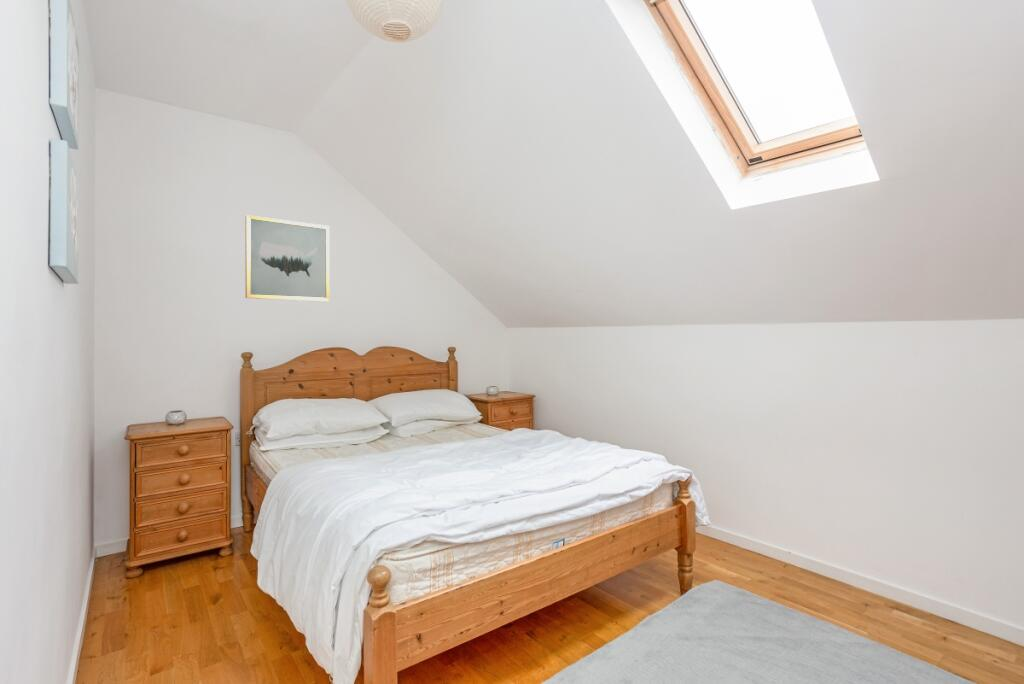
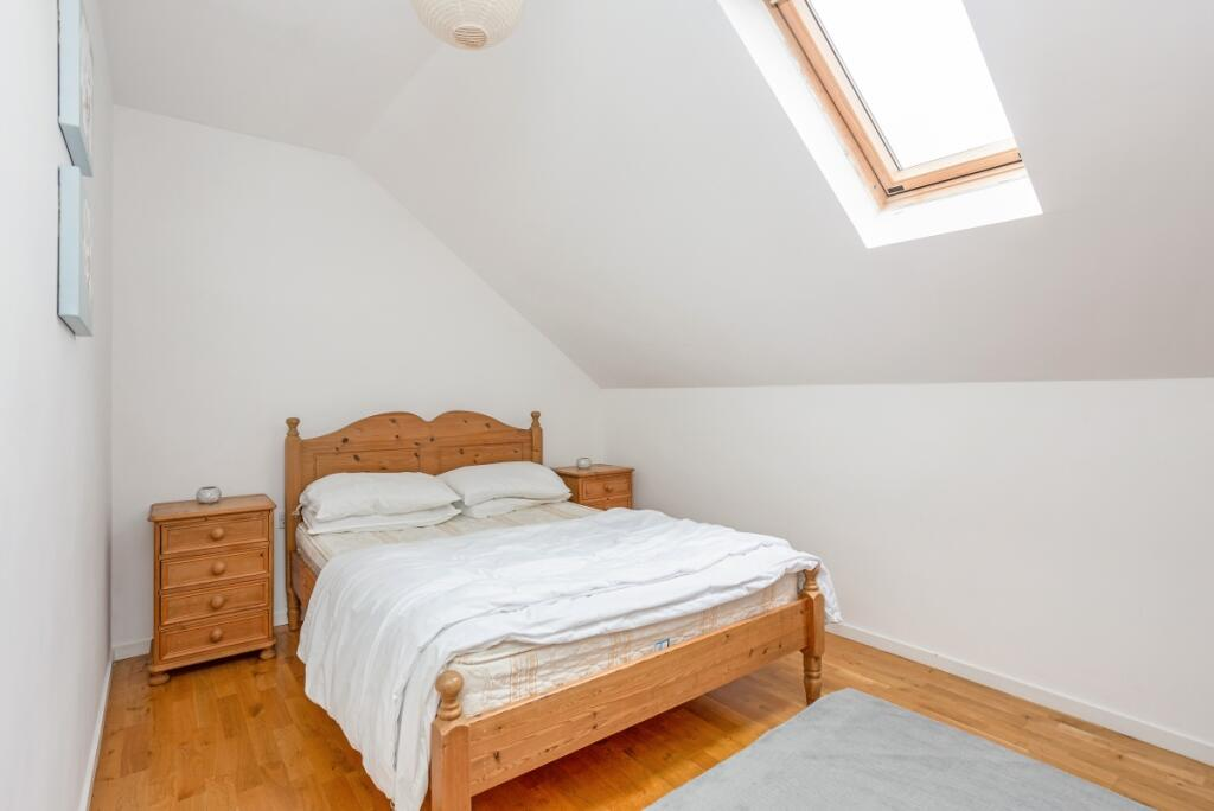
- wall art (289, 260)
